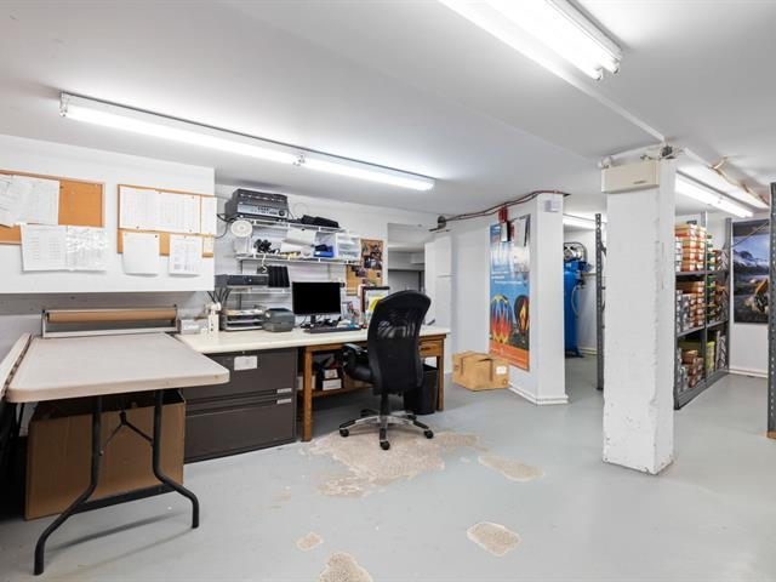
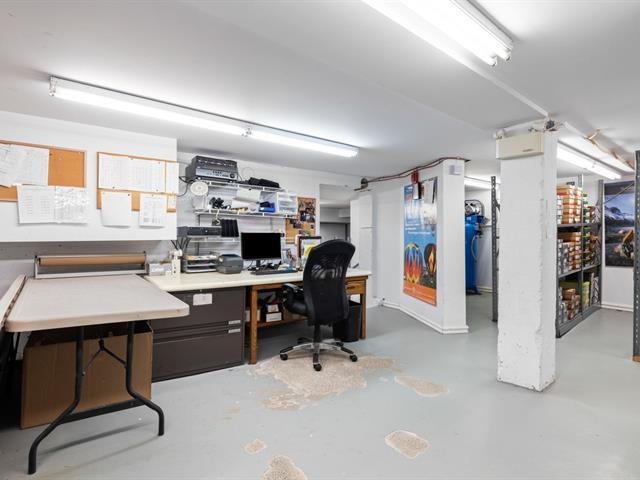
- cardboard box (479, 369)
